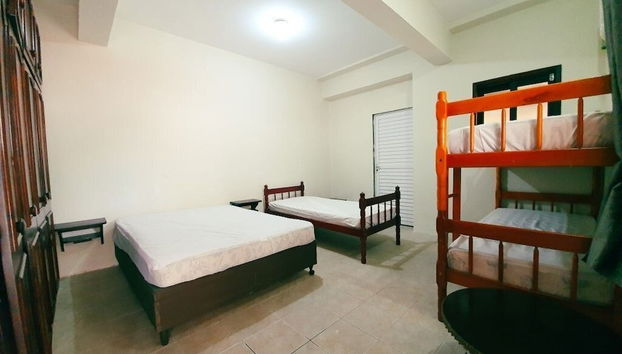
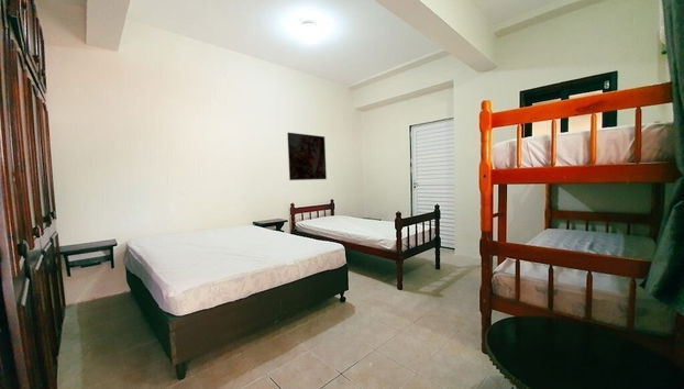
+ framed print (308, 157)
